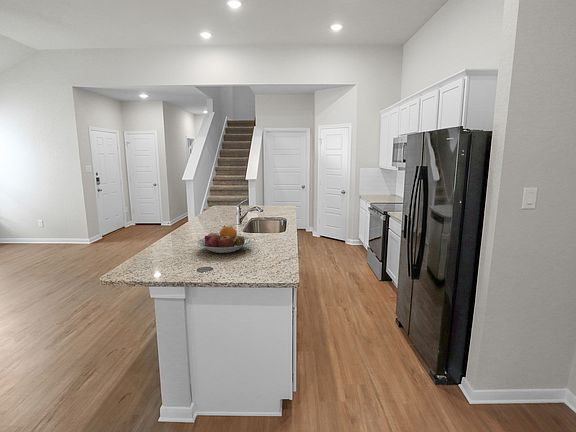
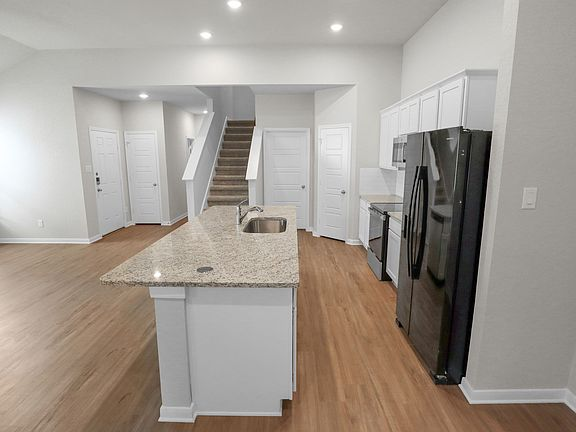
- fruit bowl (224, 239)
